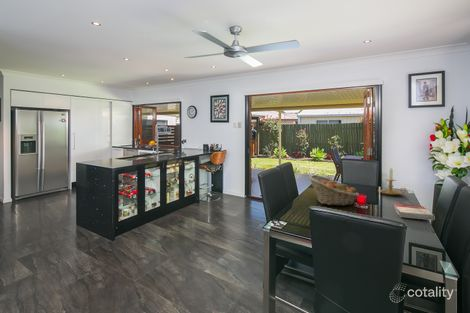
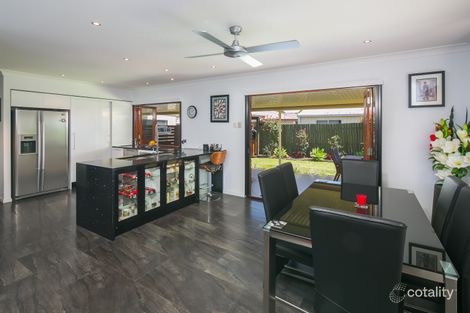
- candle holder (390, 181)
- fruit basket (332, 189)
- book (412, 211)
